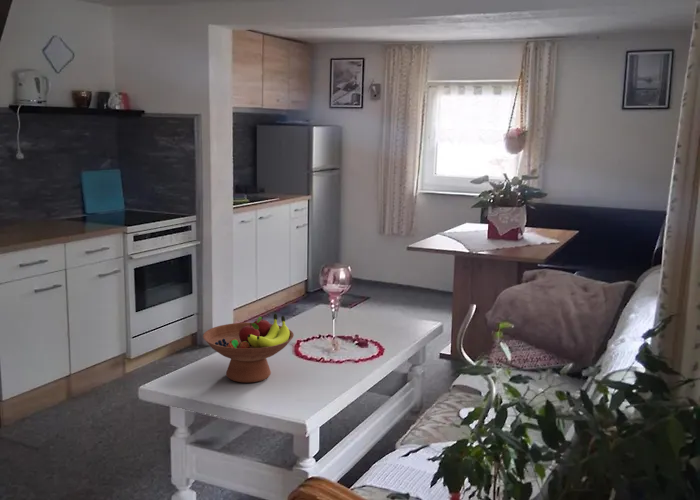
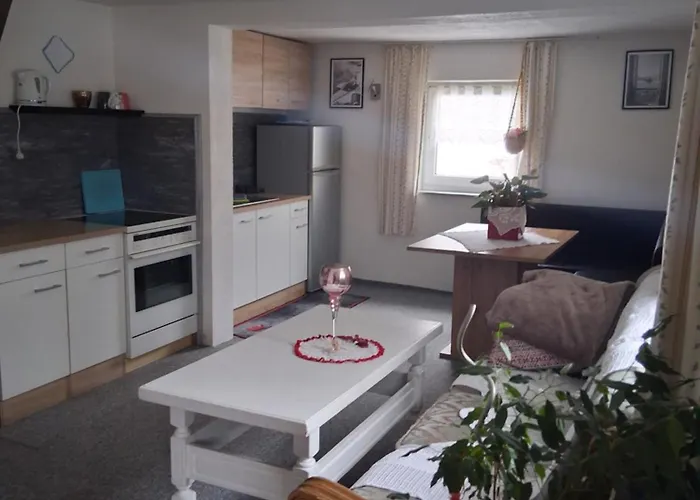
- fruit bowl (248, 347)
